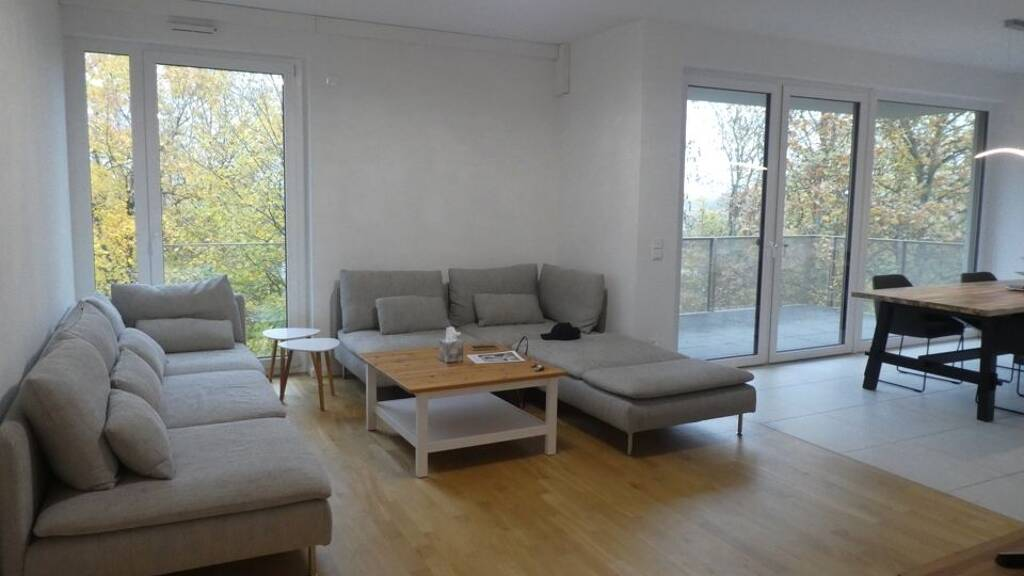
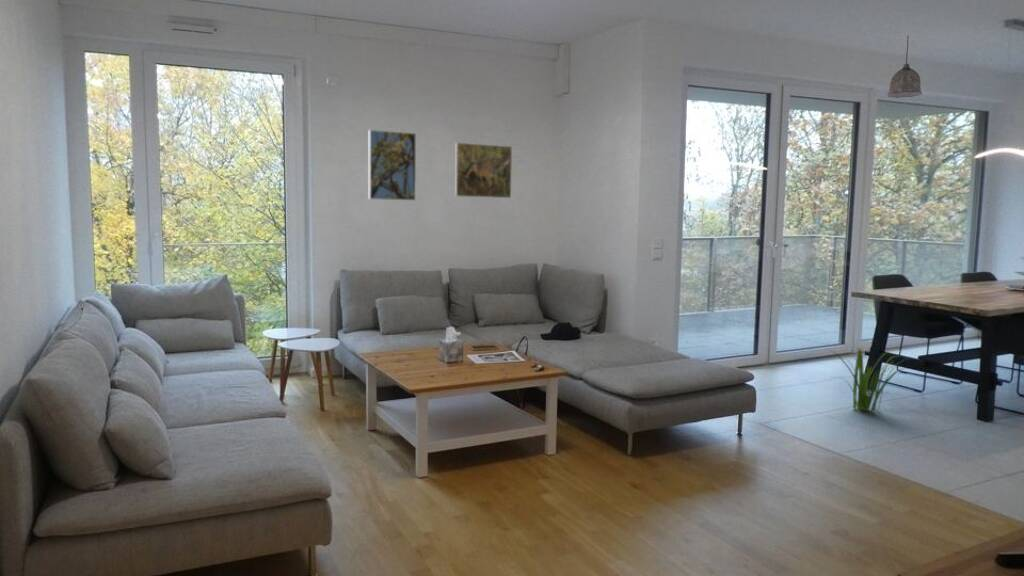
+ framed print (483, 171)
+ decorative plant (871, 382)
+ pendant lamp (906, 65)
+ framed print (392, 165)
